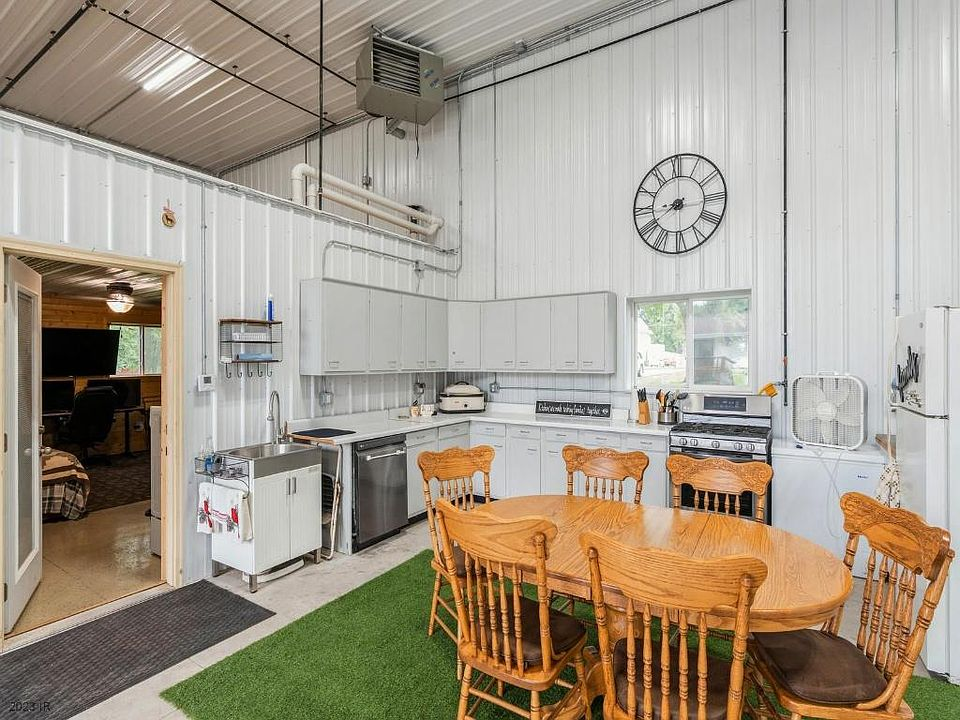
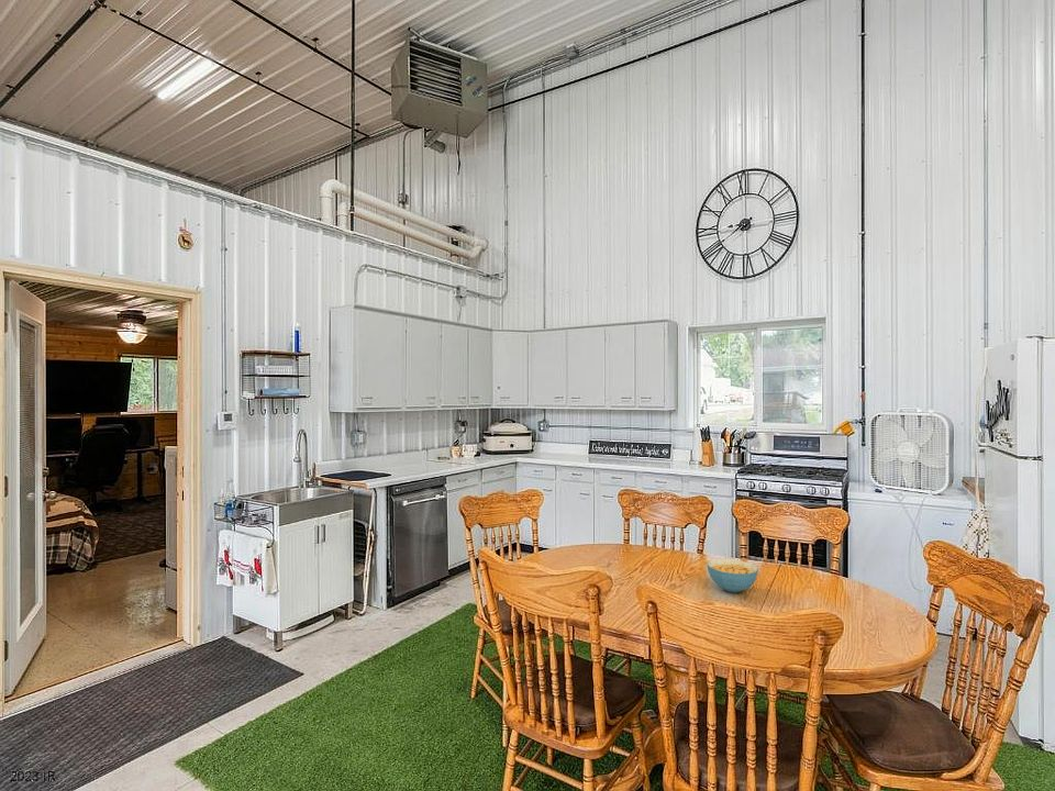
+ cereal bowl (732, 578)
